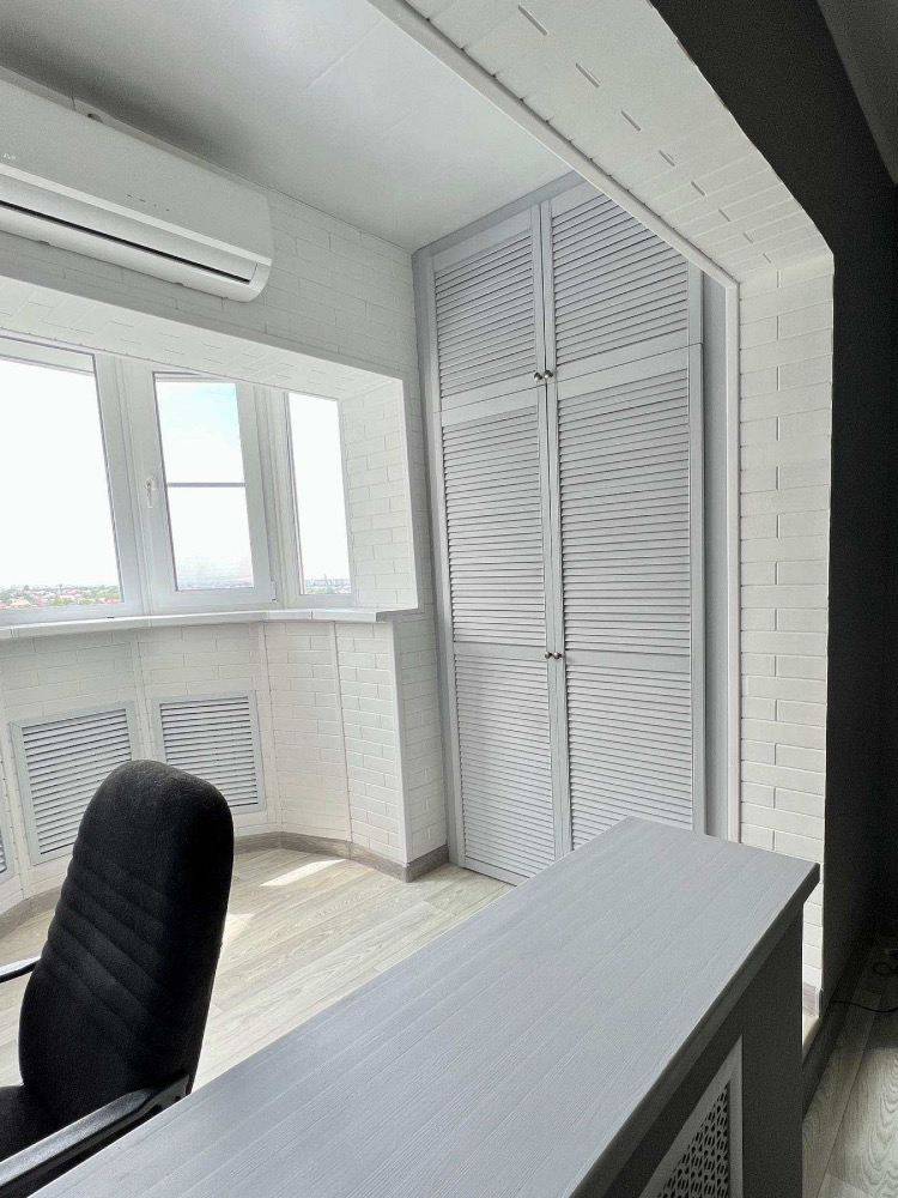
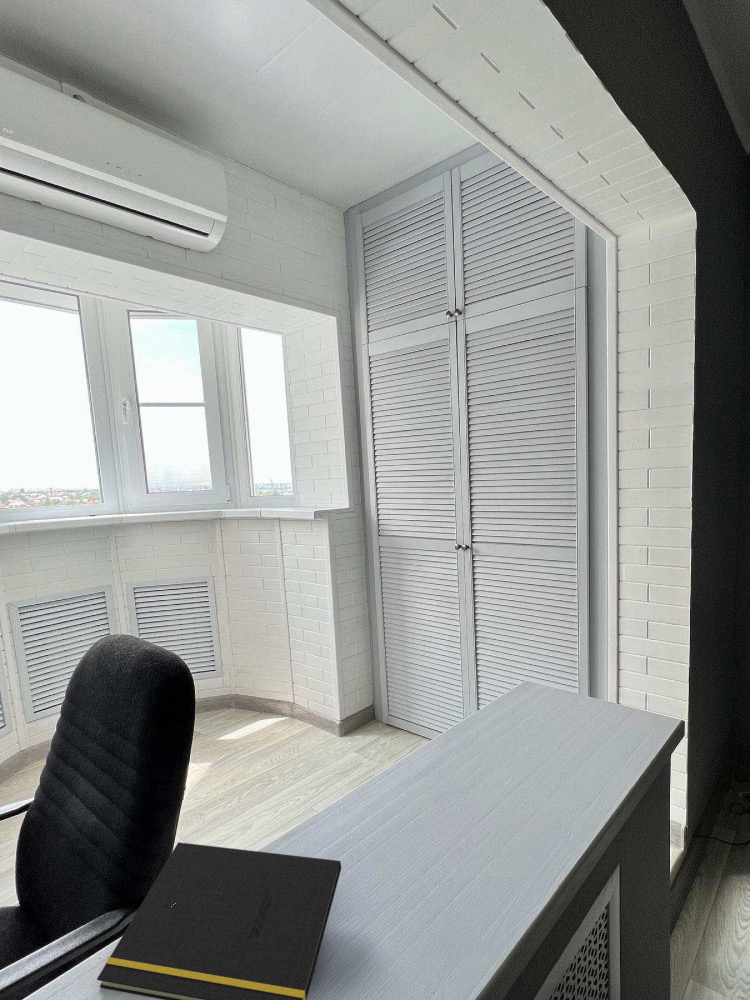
+ notepad (229, 919)
